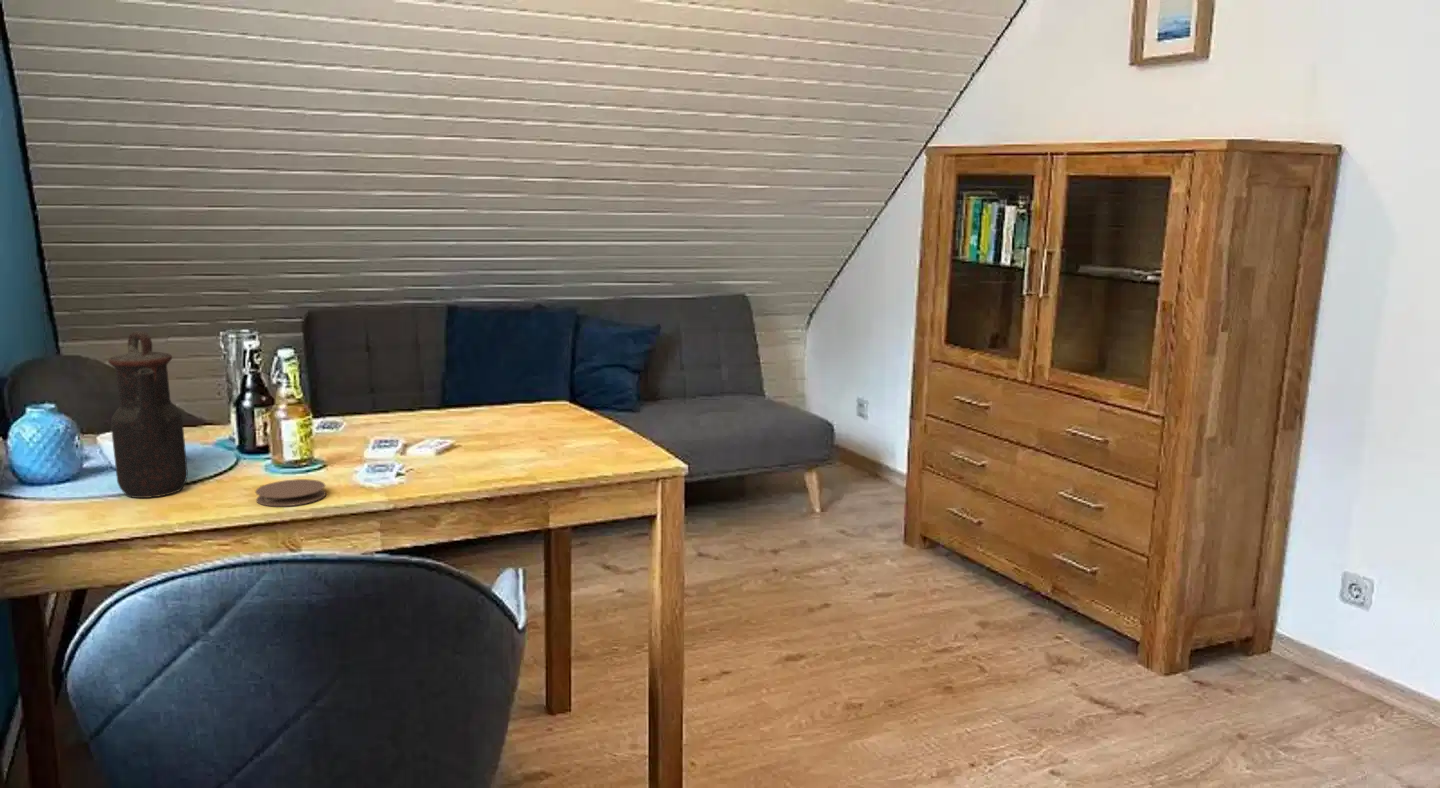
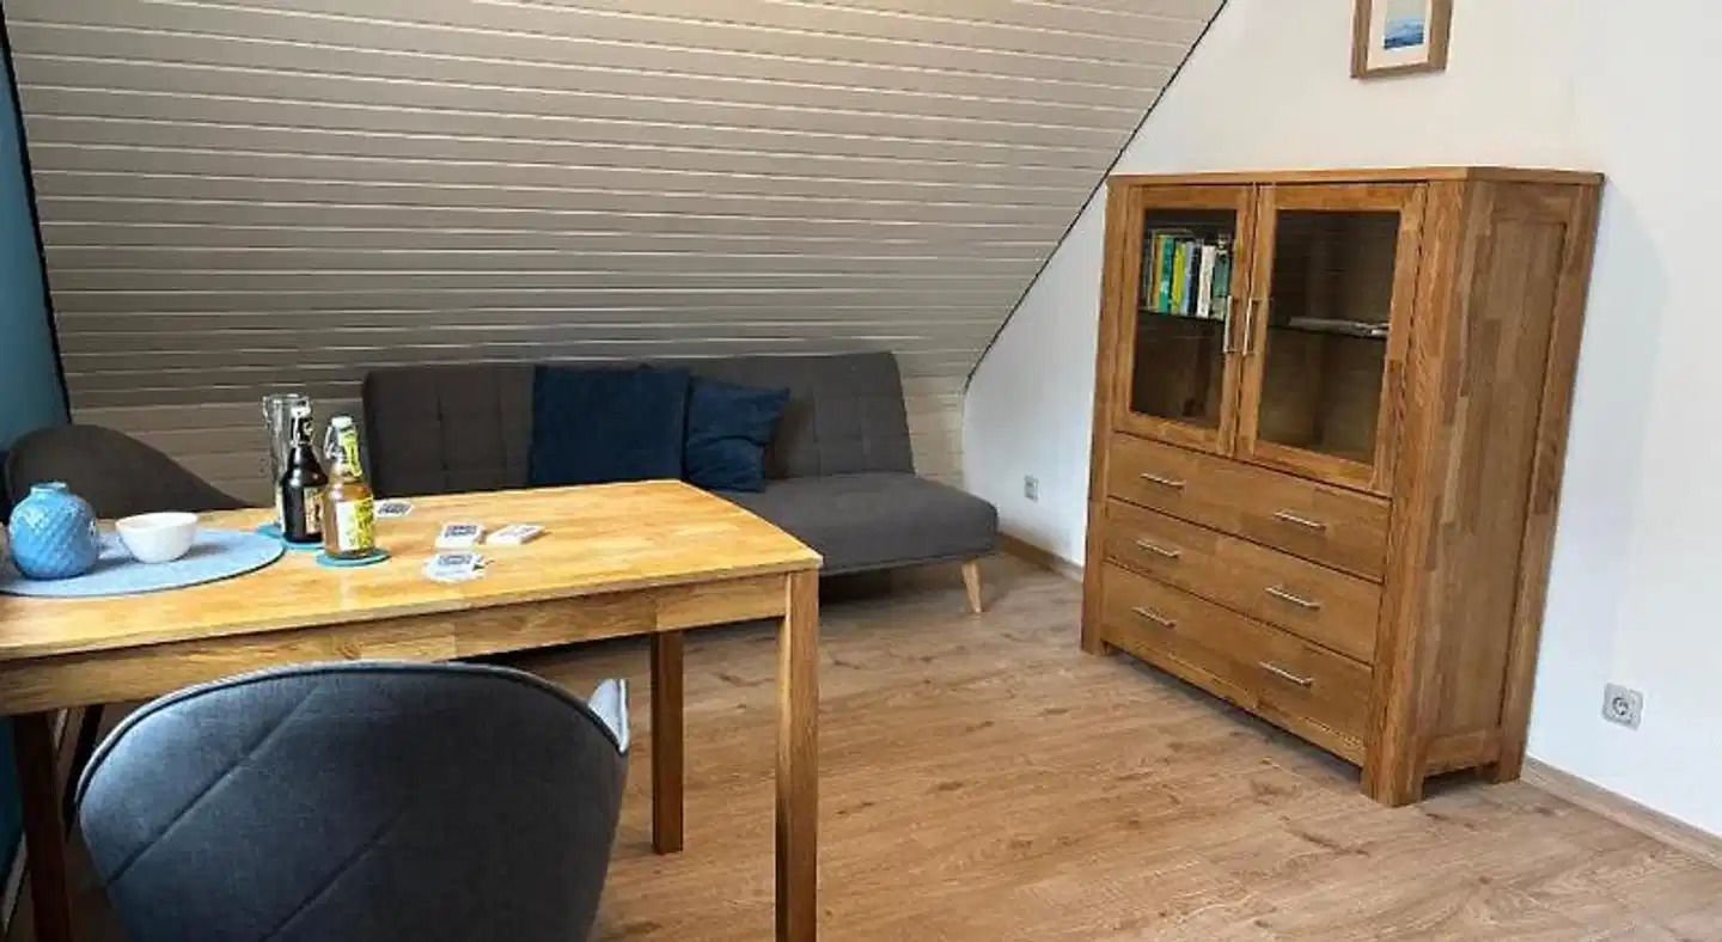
- coaster (291, 492)
- teapot (146, 411)
